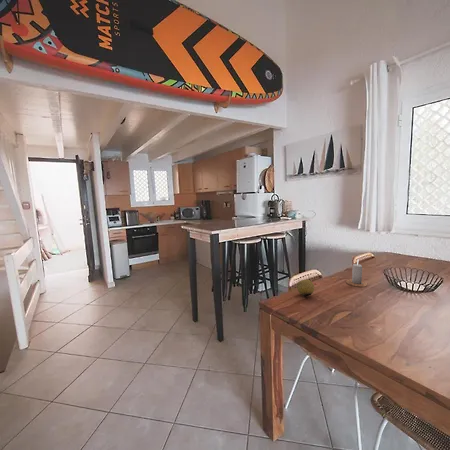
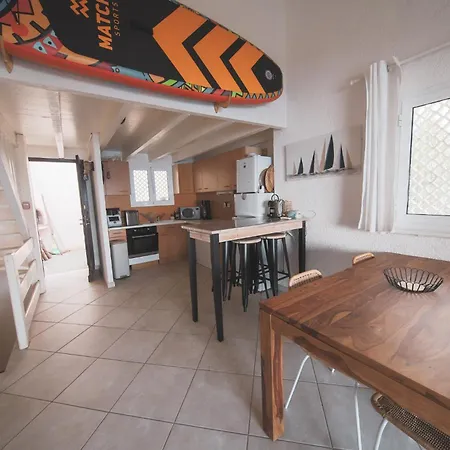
- candle (357, 270)
- fruit (305, 287)
